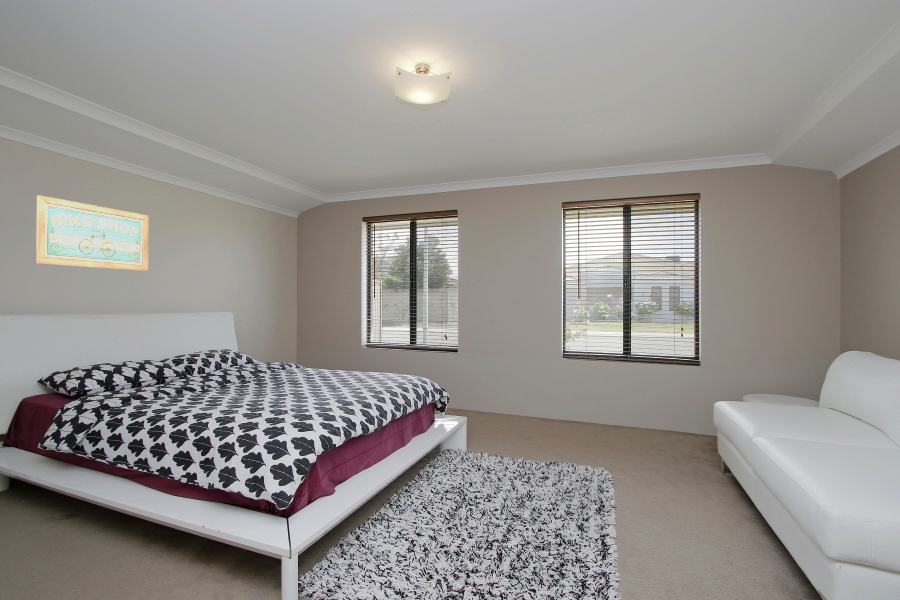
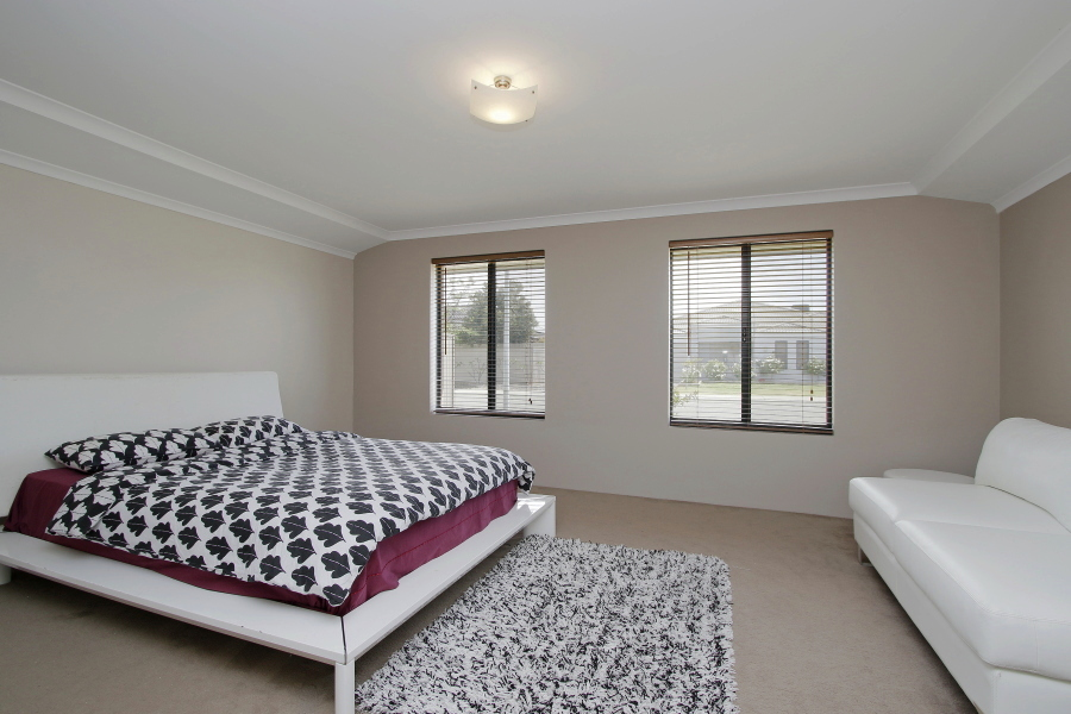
- wall art (98, 237)
